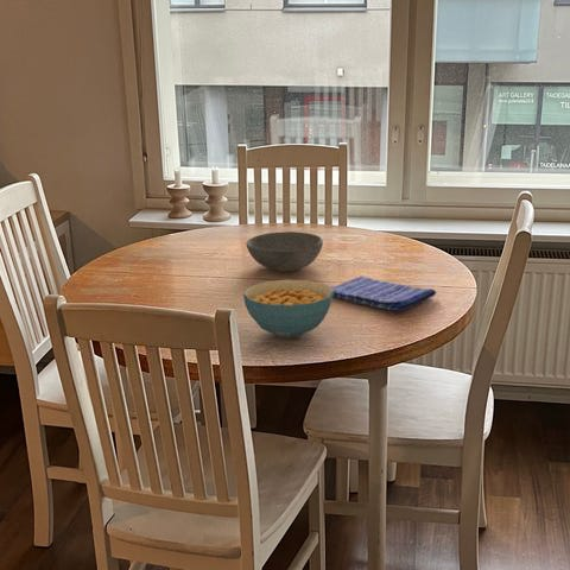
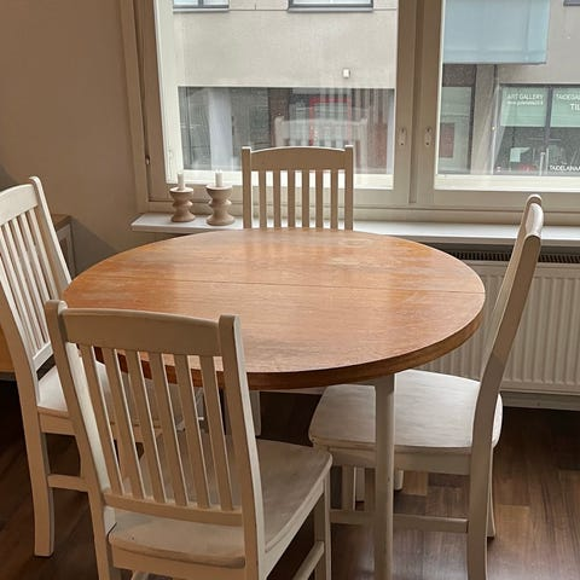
- cereal bowl (289, 312)
- bowl (285, 253)
- dish towel (379, 291)
